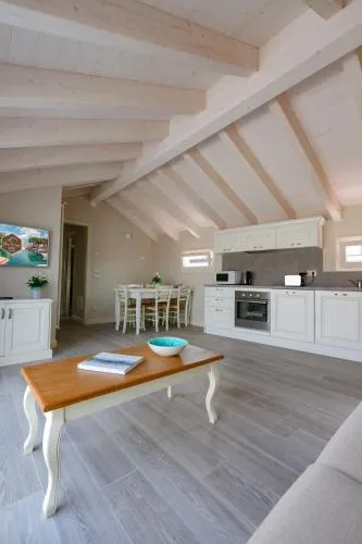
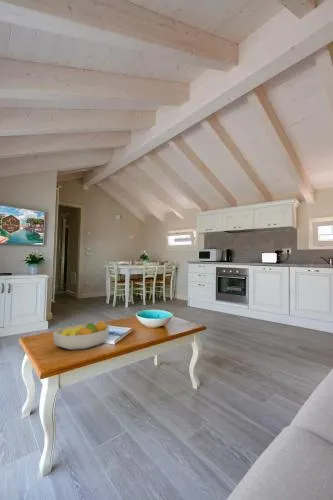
+ fruit bowl (82, 333)
